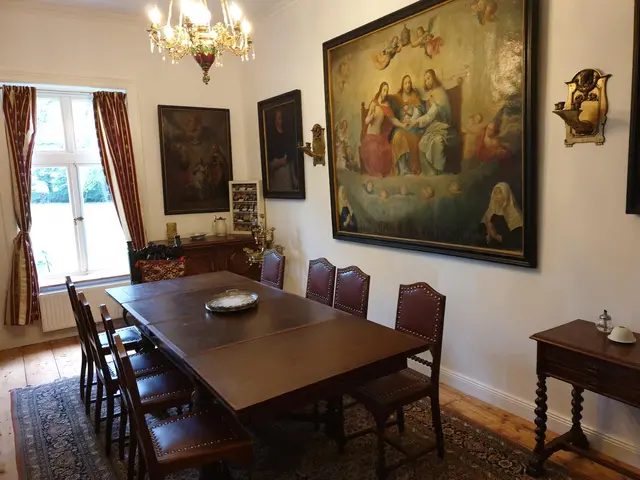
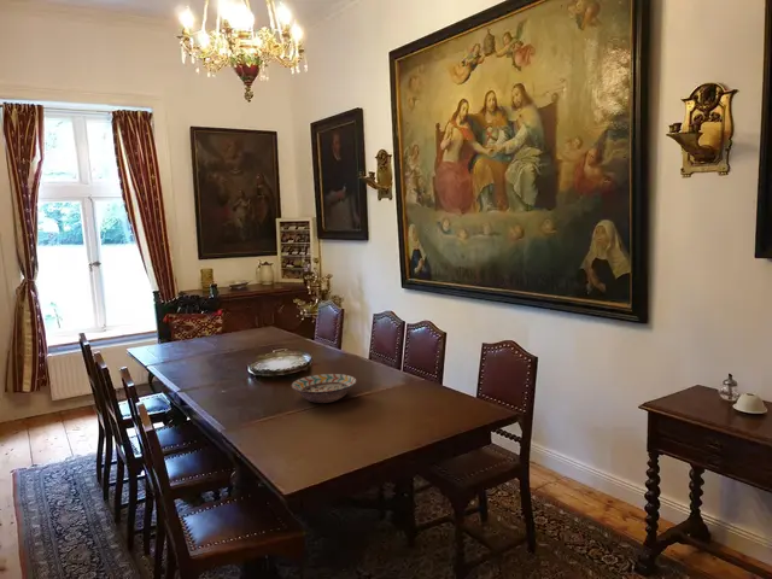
+ decorative bowl (324, 390)
